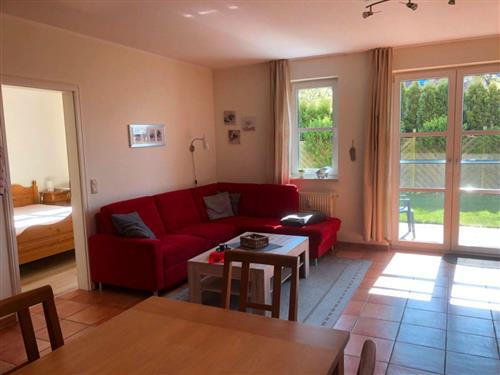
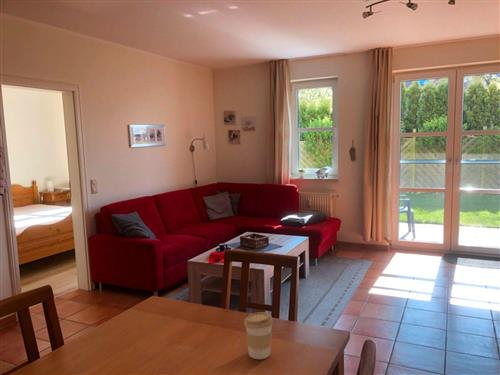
+ coffee cup (258, 334)
